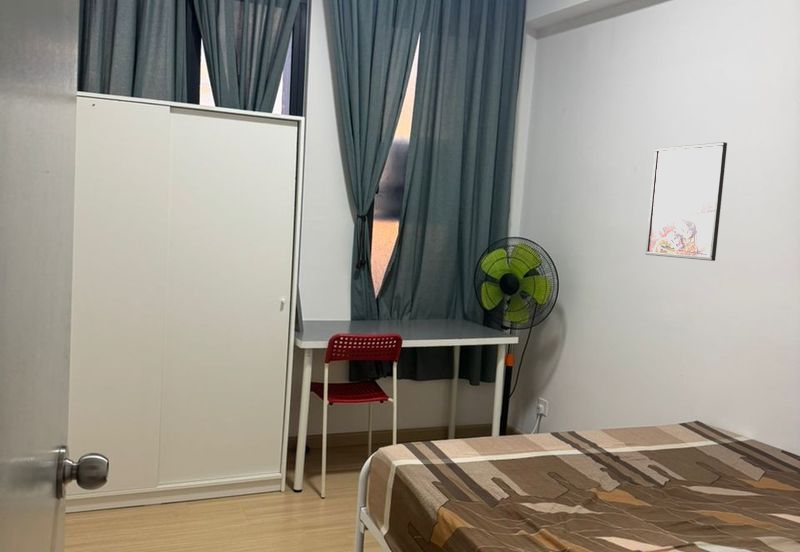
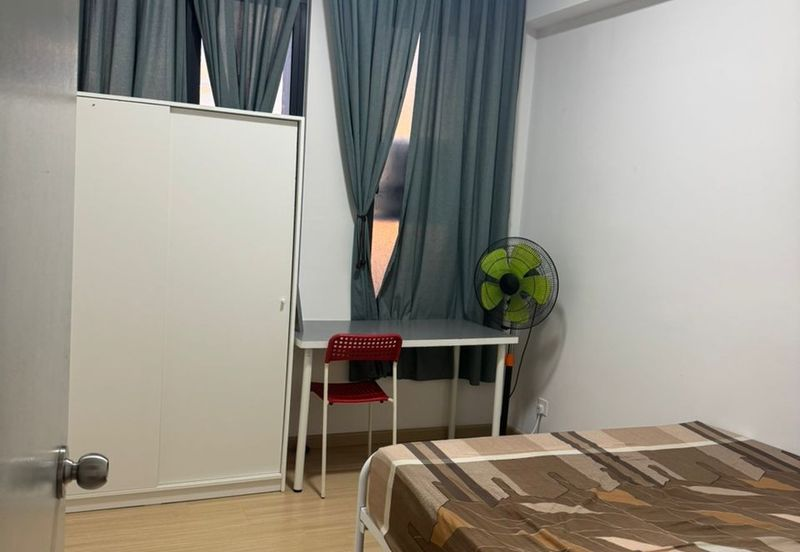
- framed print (683, 201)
